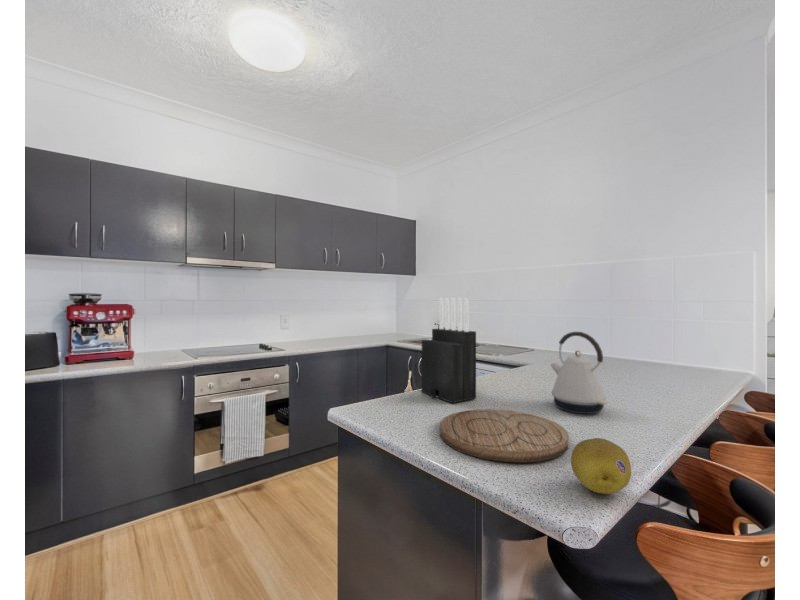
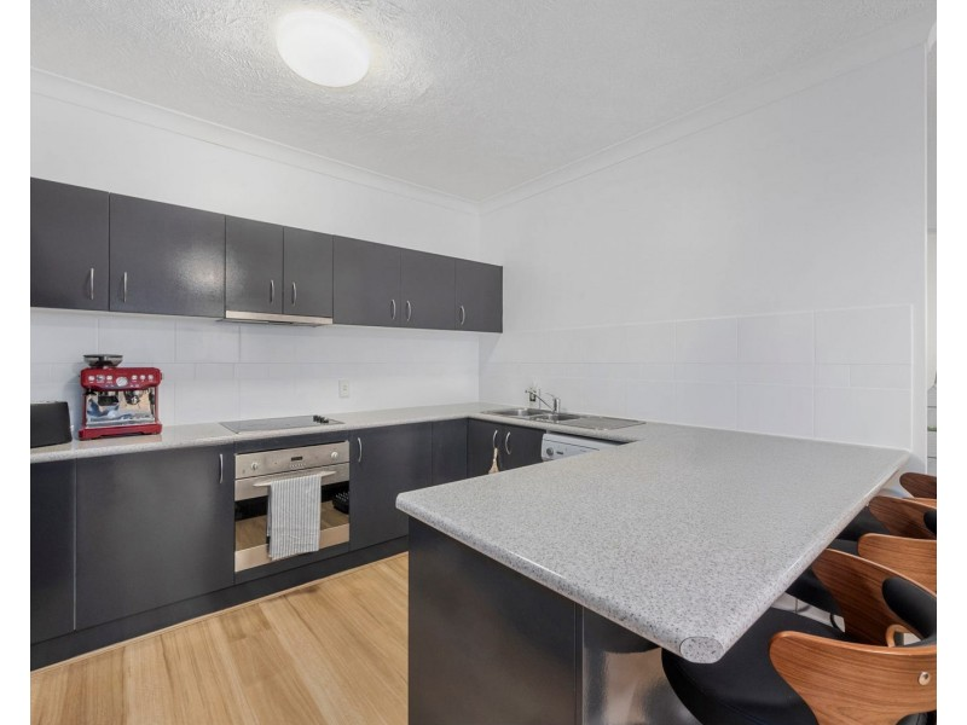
- kettle (576, 369)
- fruit (600, 465)
- knife block (445, 346)
- cutting board (501, 431)
